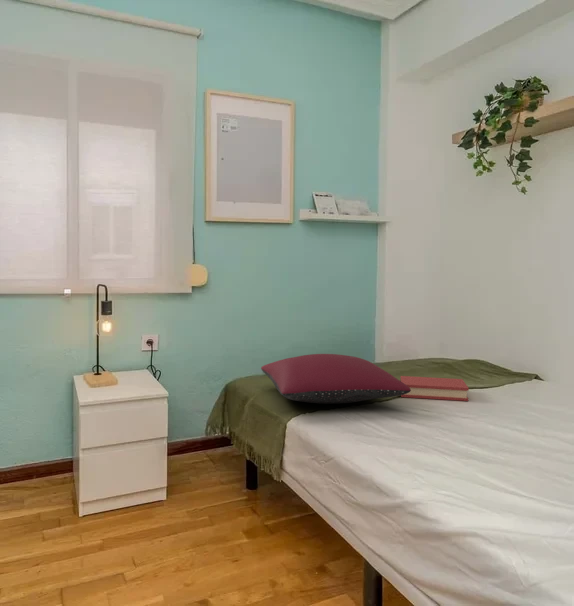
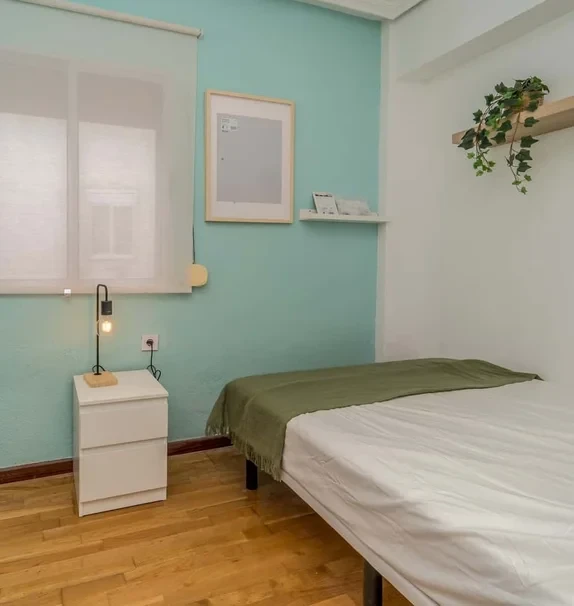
- pillow (328, 377)
- hardback book (432, 387)
